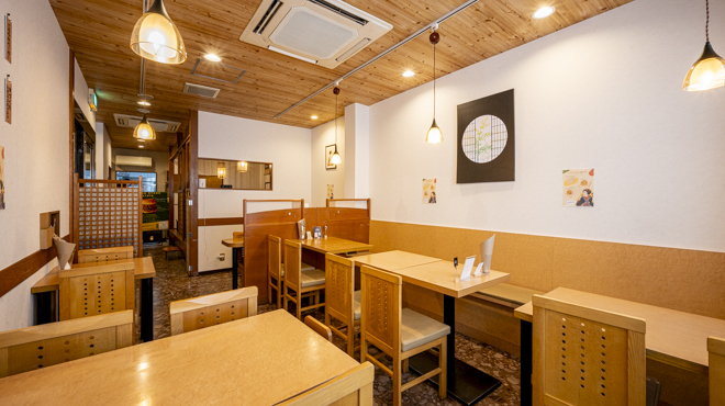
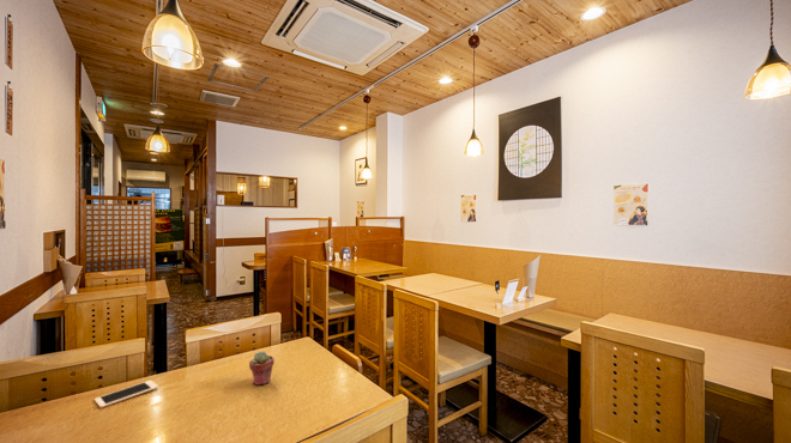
+ cell phone (127, 393)
+ potted succulent (261, 366)
